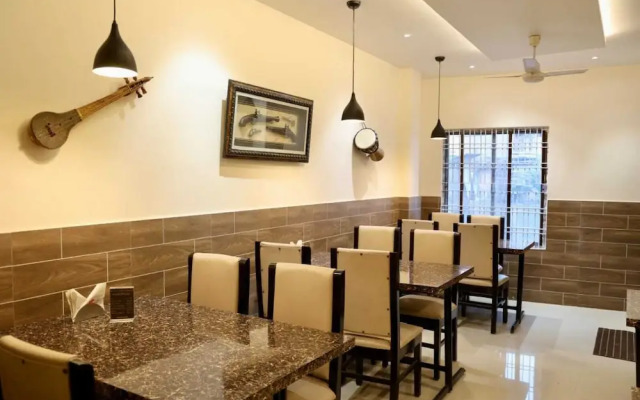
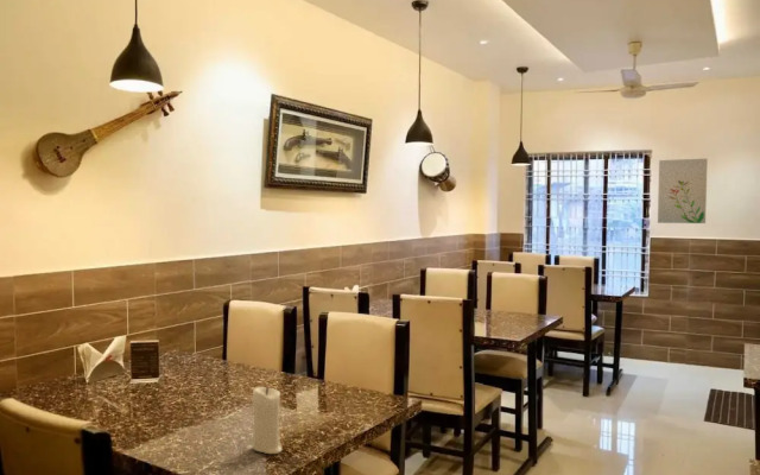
+ wall art (682, 191)
+ candle (267, 417)
